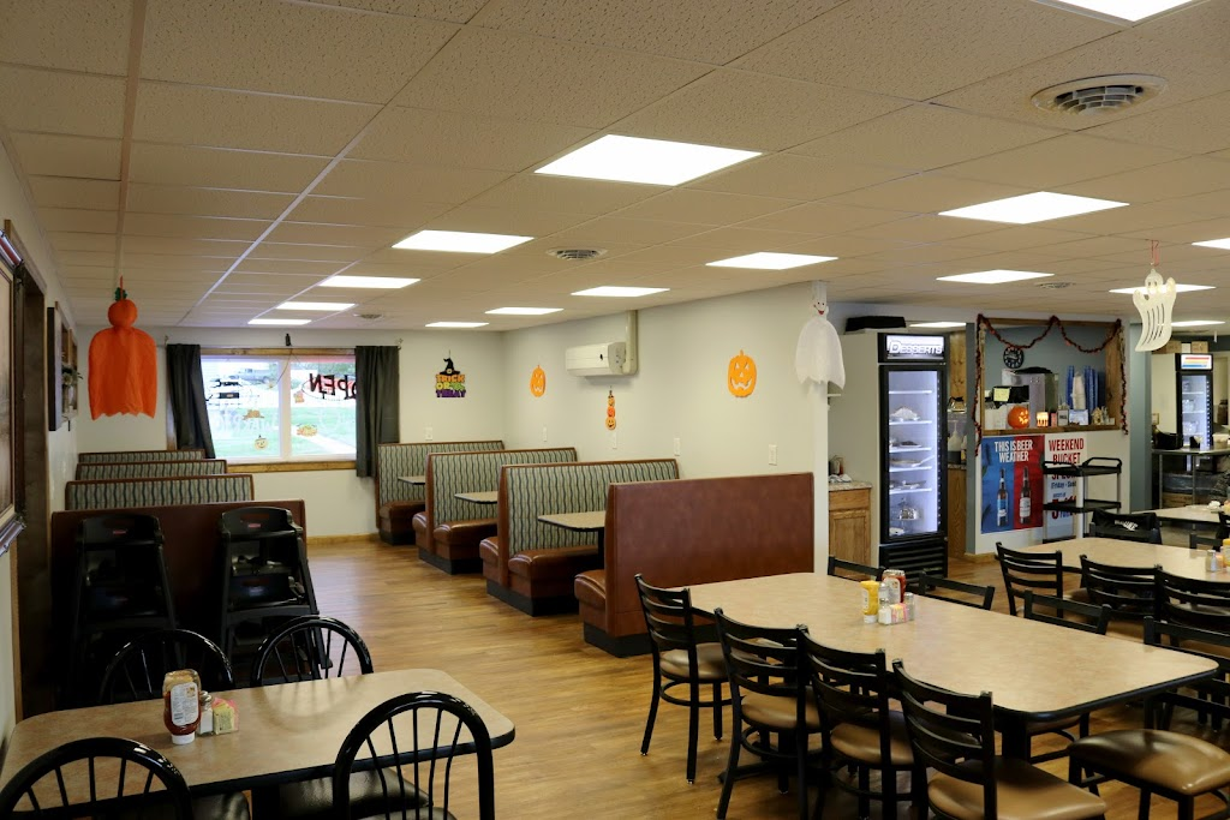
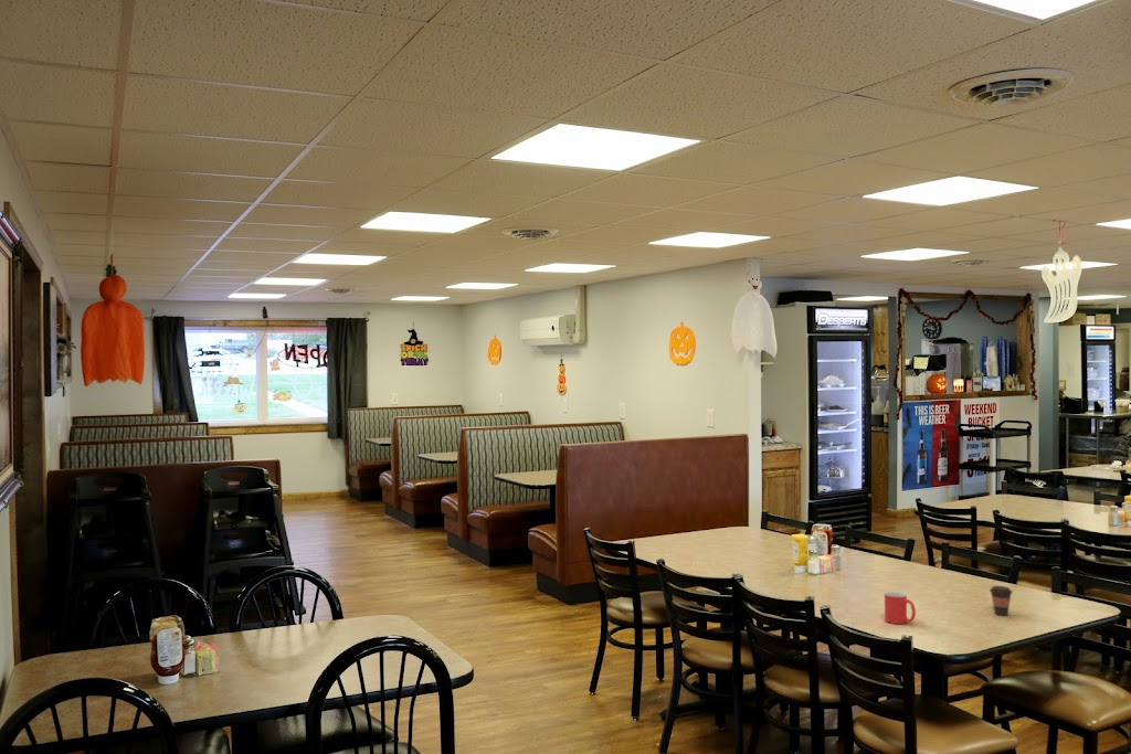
+ coffee cup (1001, 601)
+ mug (900, 608)
